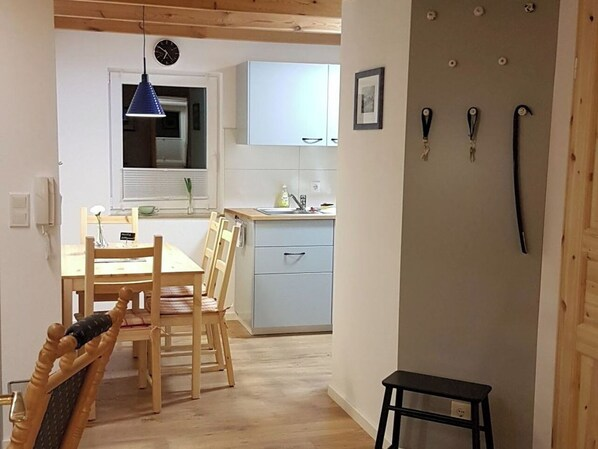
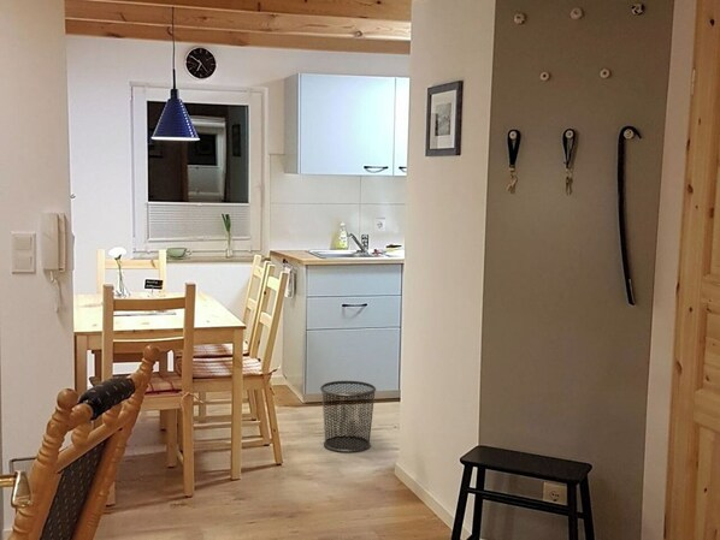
+ waste bin (347, 416)
